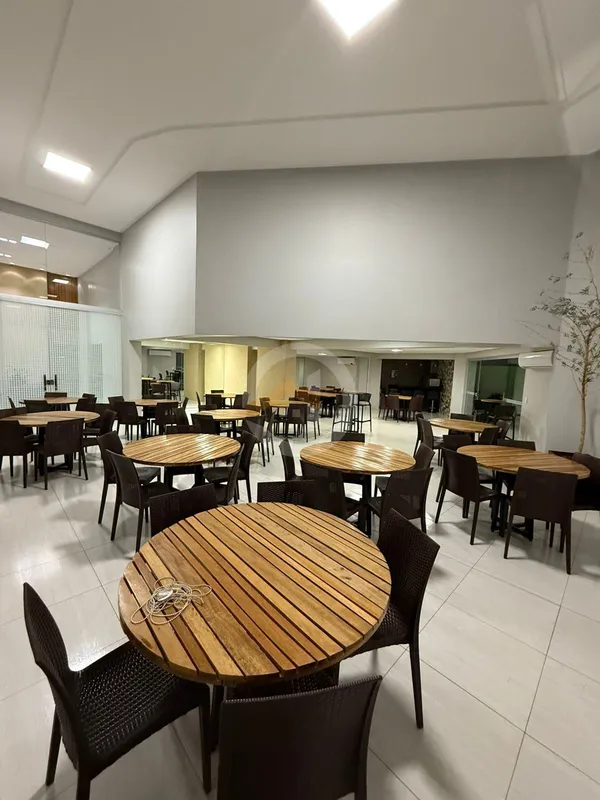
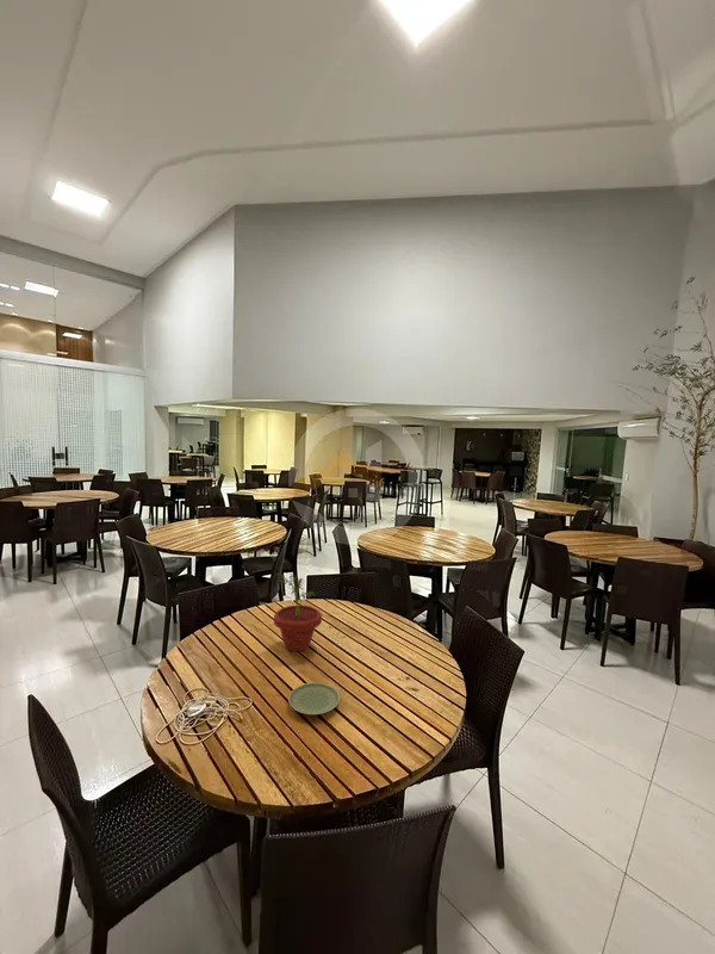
+ potted plant (297, 607)
+ plate (313, 700)
